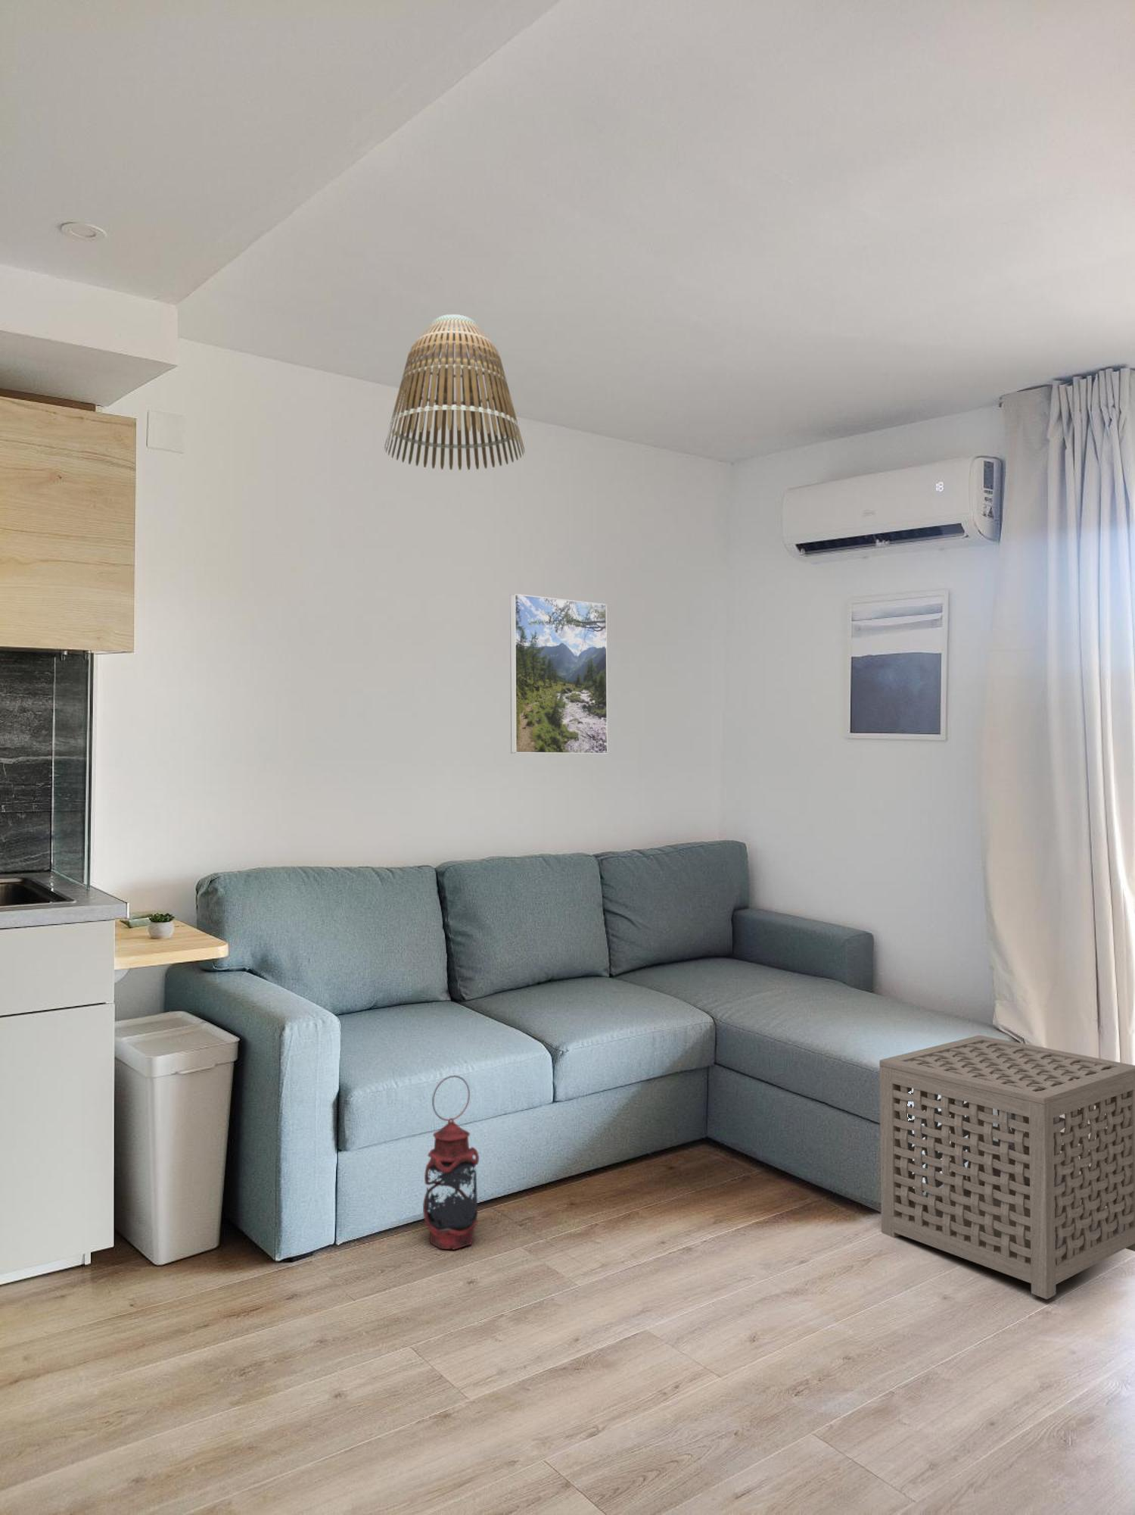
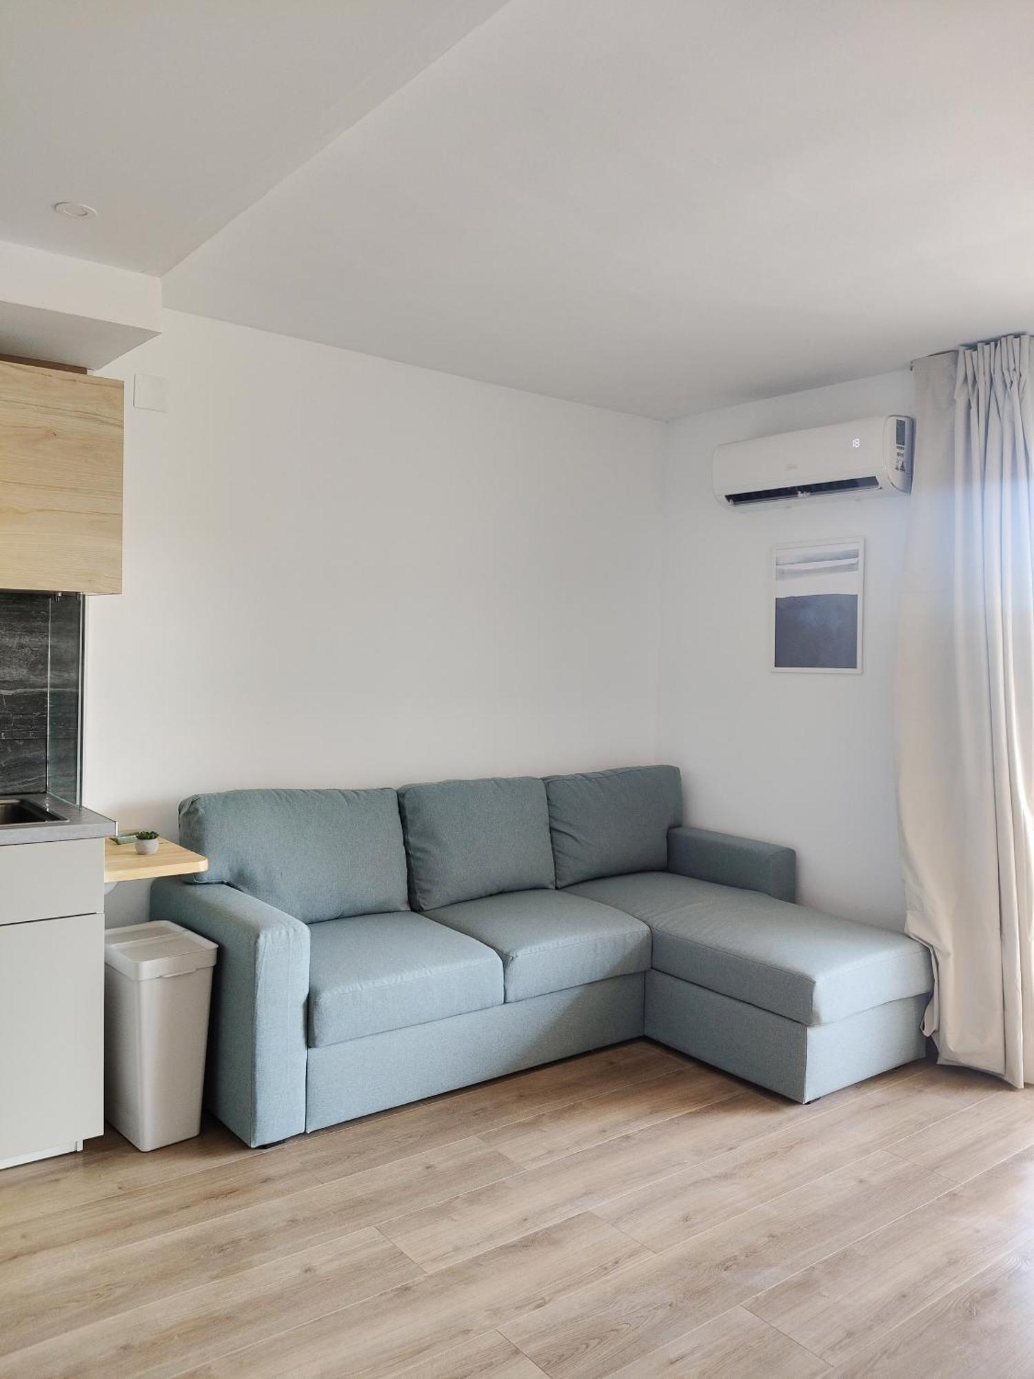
- lamp shade (453, 387)
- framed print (560, 676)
- side table (1010, 1152)
- lantern (451, 1157)
